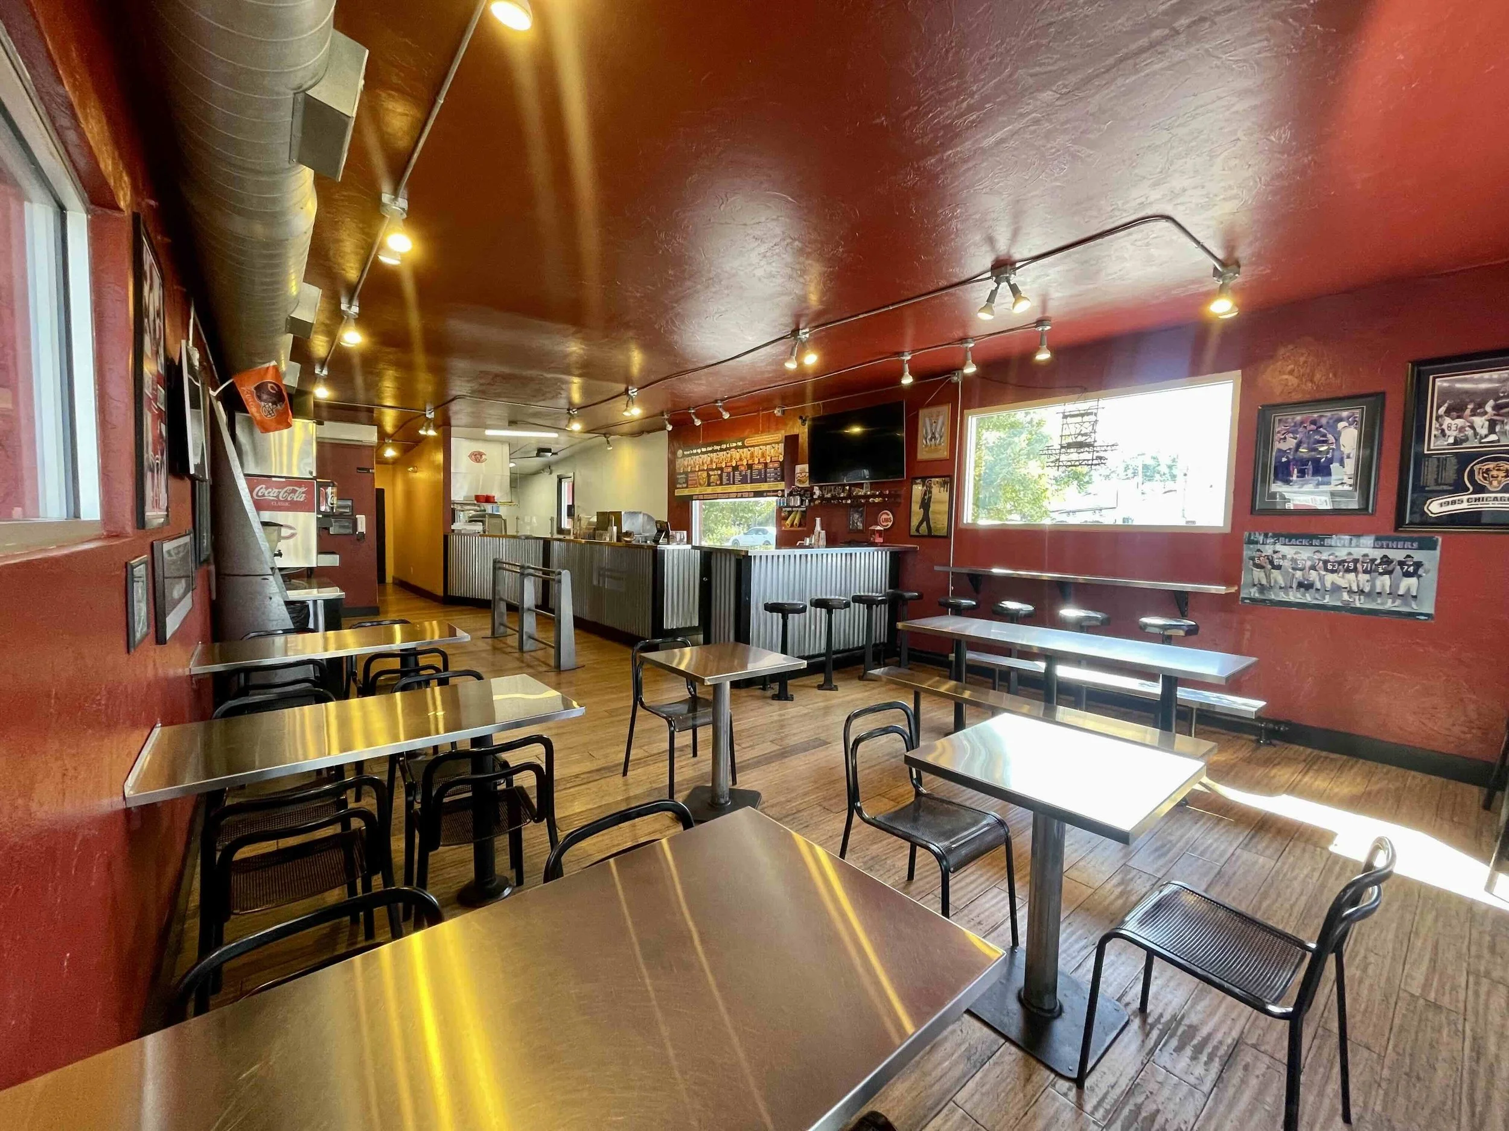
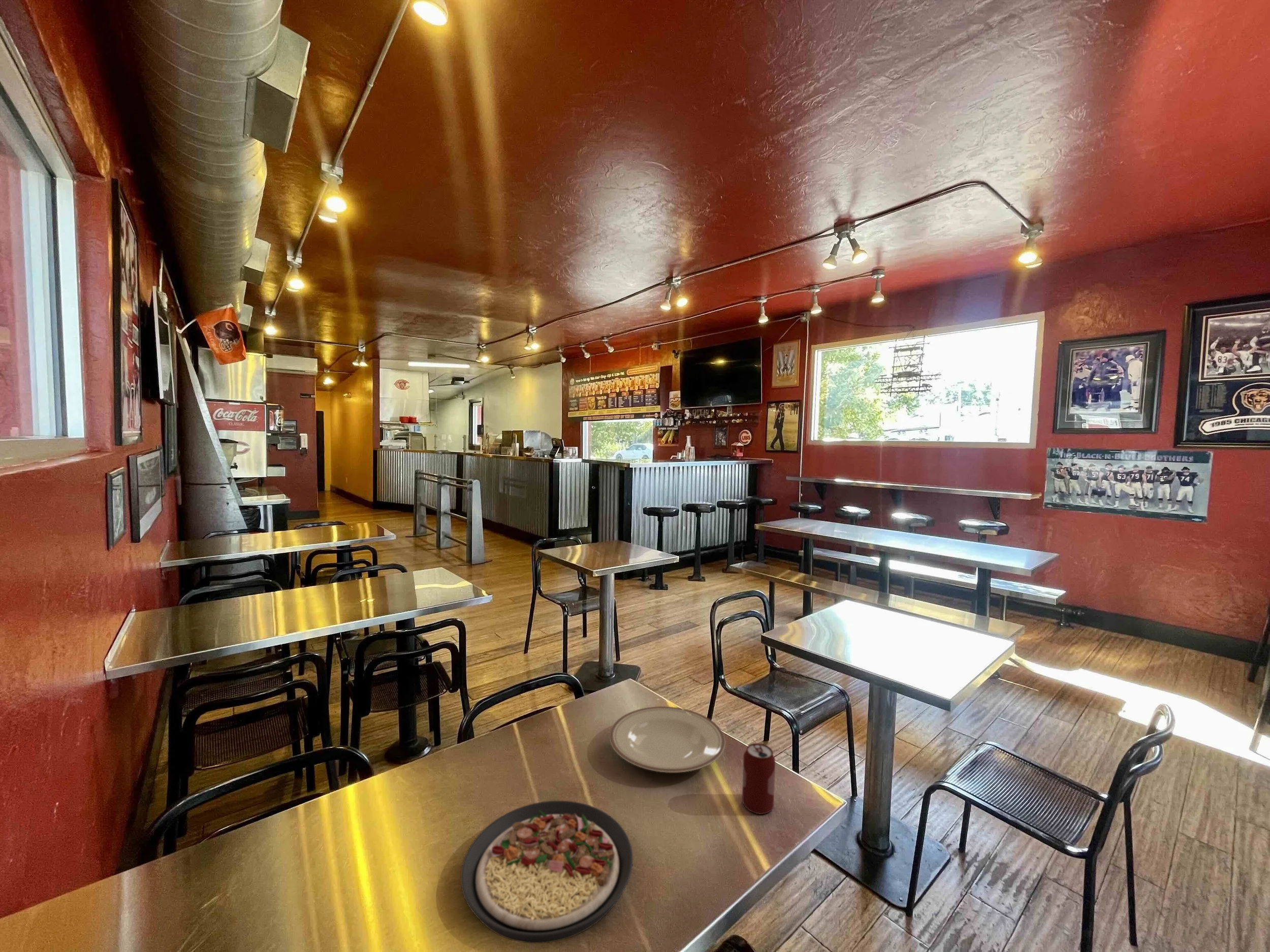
+ beverage can (758, 777)
+ plate (549, 861)
+ plate (666, 742)
